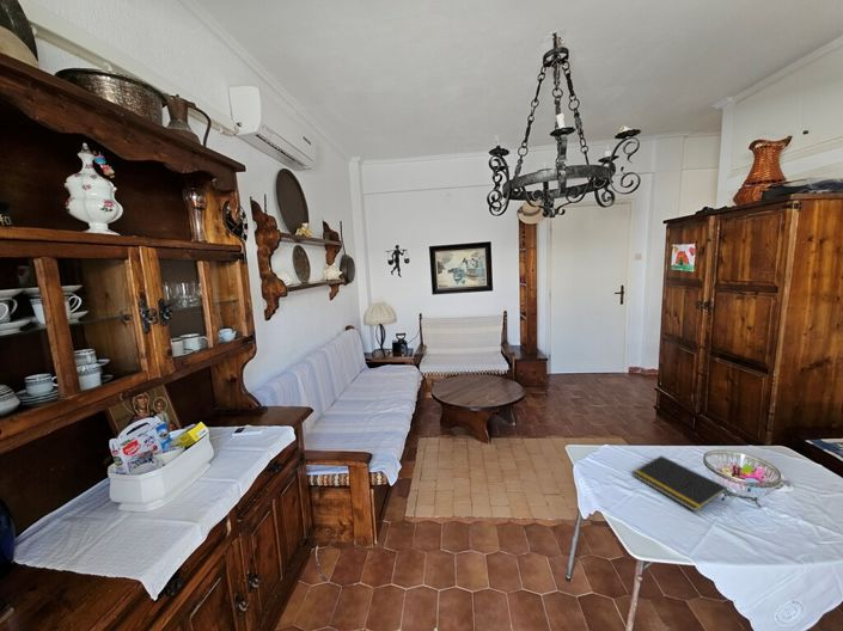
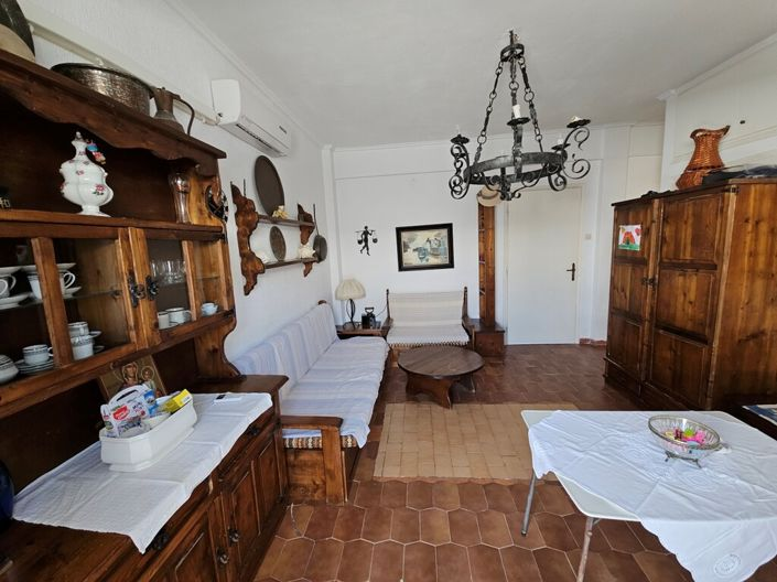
- notepad (676, 480)
